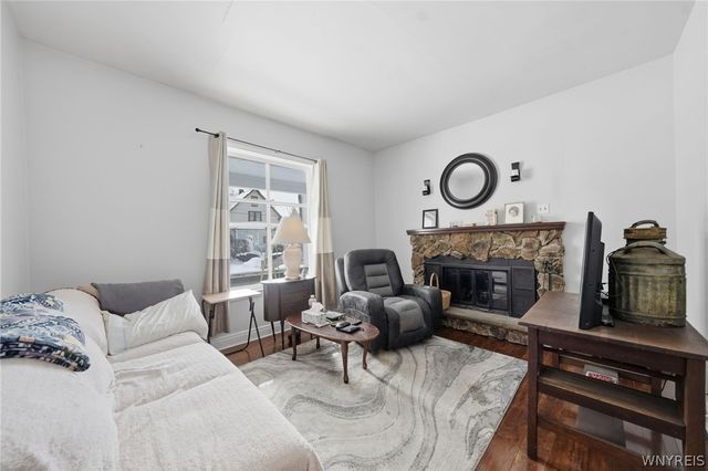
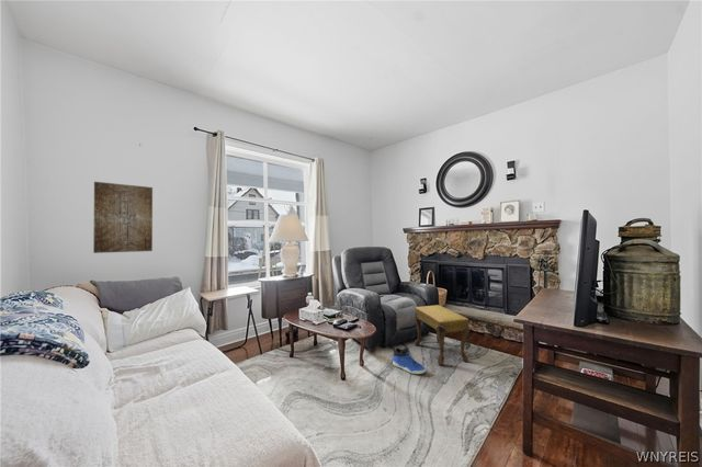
+ wall art (124, 218)
+ footstool (439, 331)
+ sneaker (408, 358)
